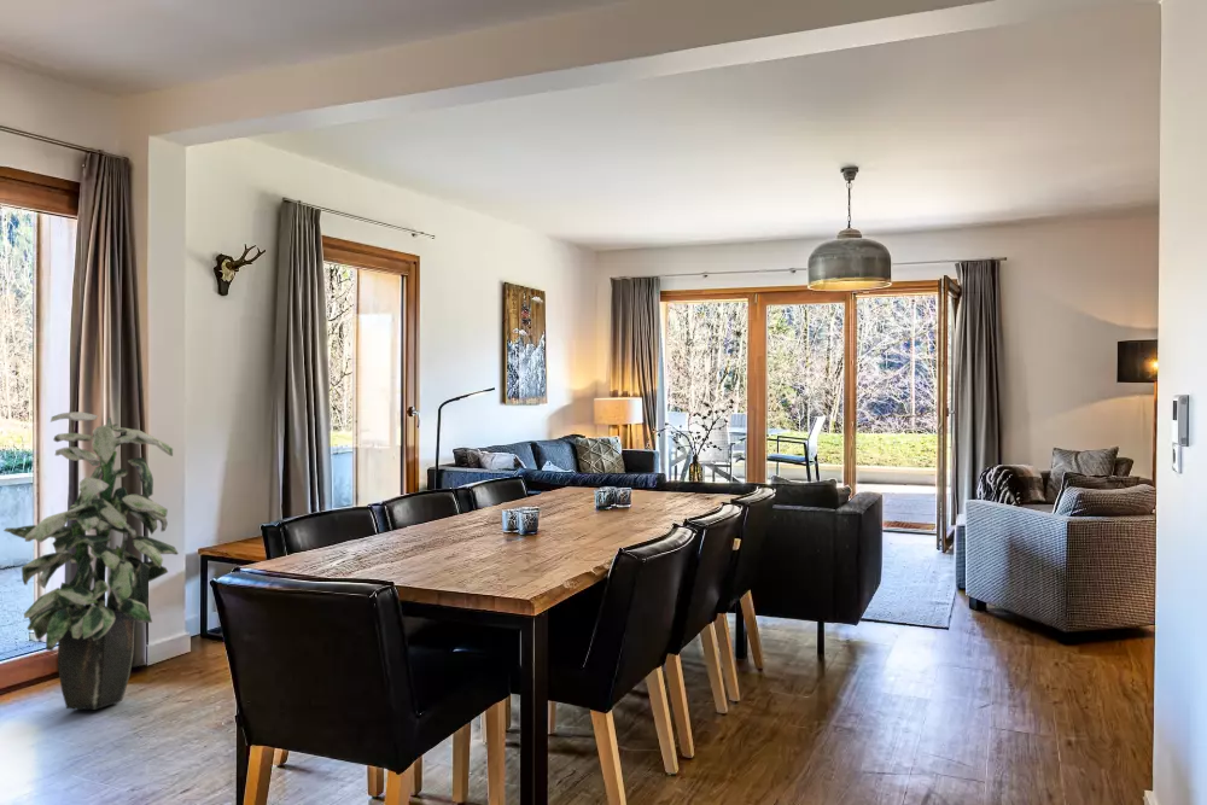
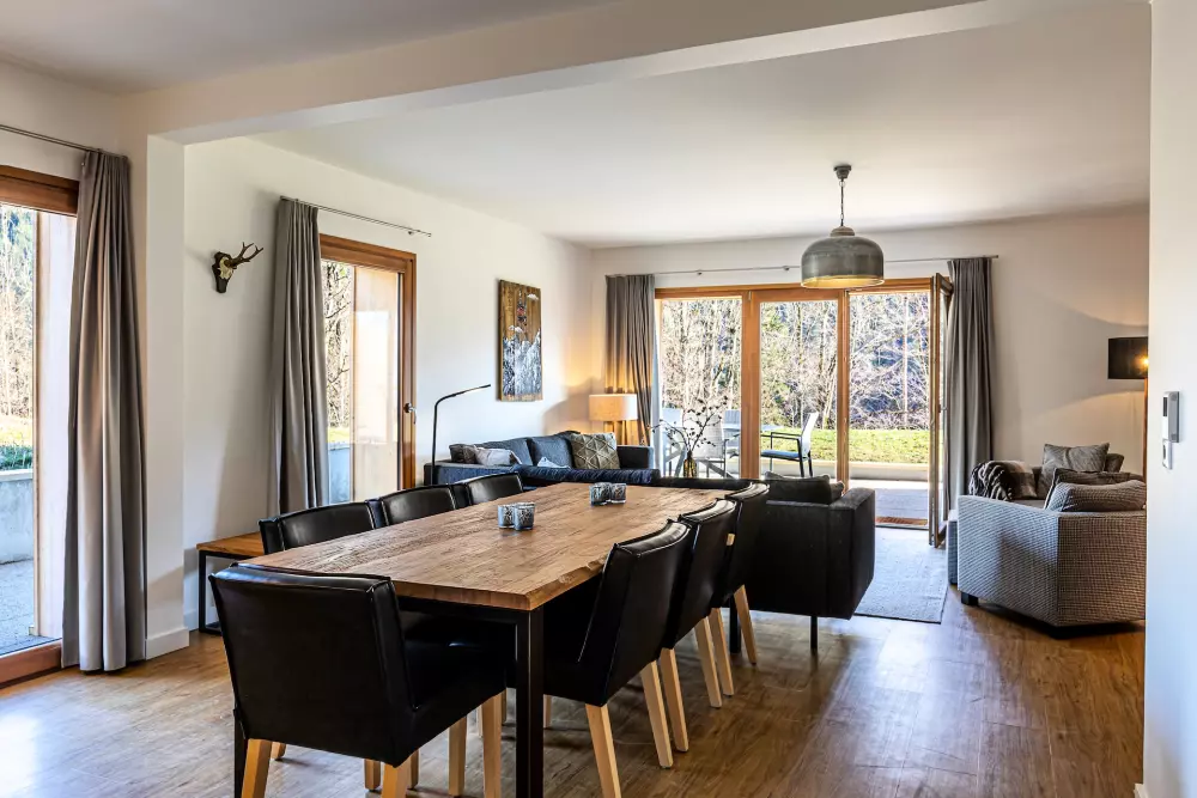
- indoor plant (93, 556)
